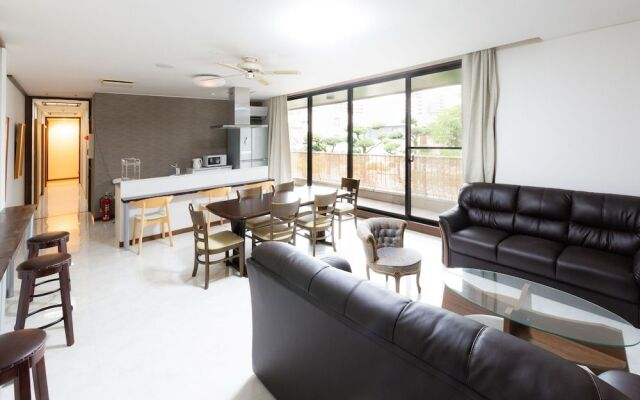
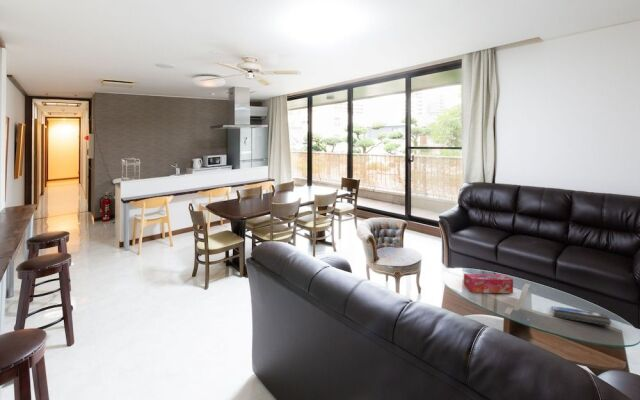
+ magazine (578, 311)
+ tissue box (487, 283)
